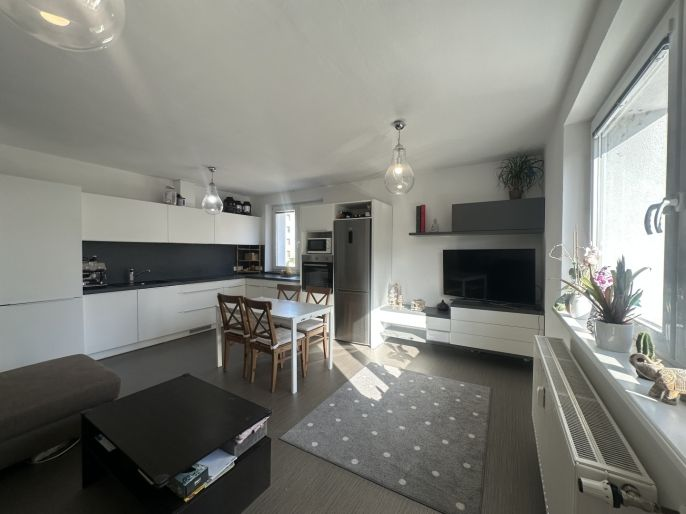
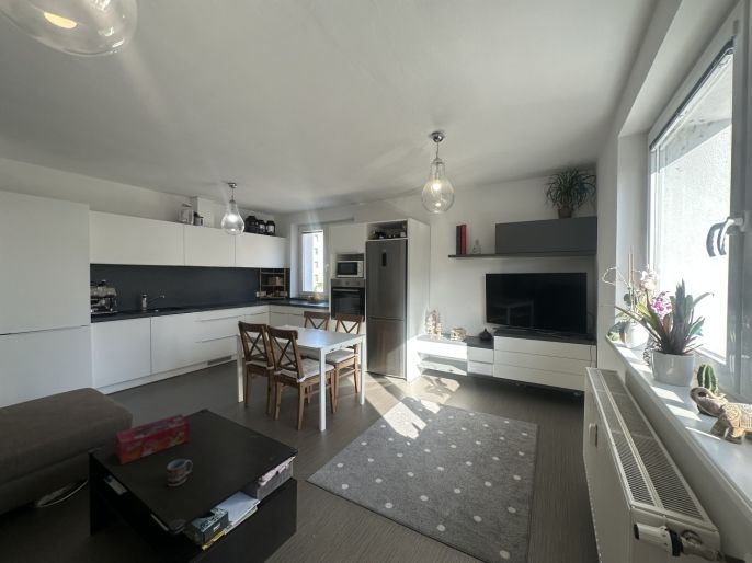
+ tissue box (153, 436)
+ cup (180, 470)
